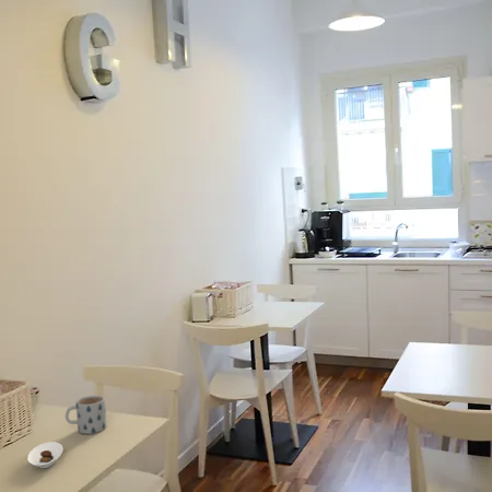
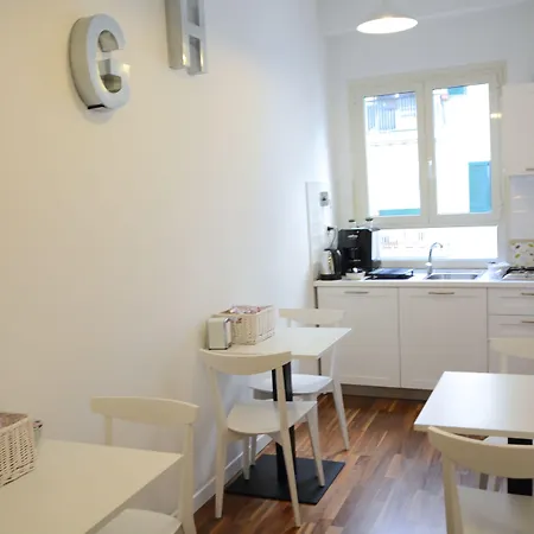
- mug (85, 414)
- saucer (45, 456)
